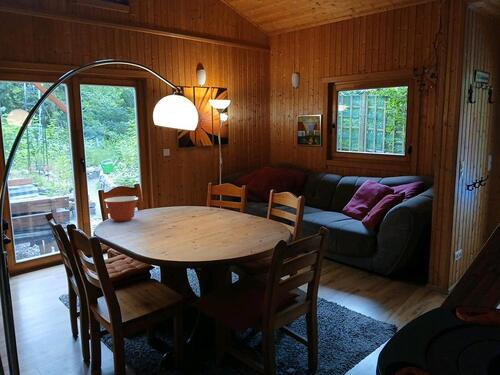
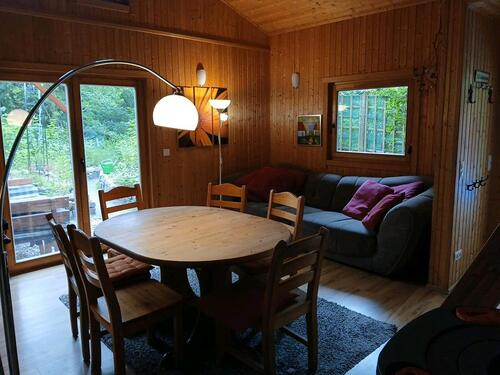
- mixing bowl (121, 209)
